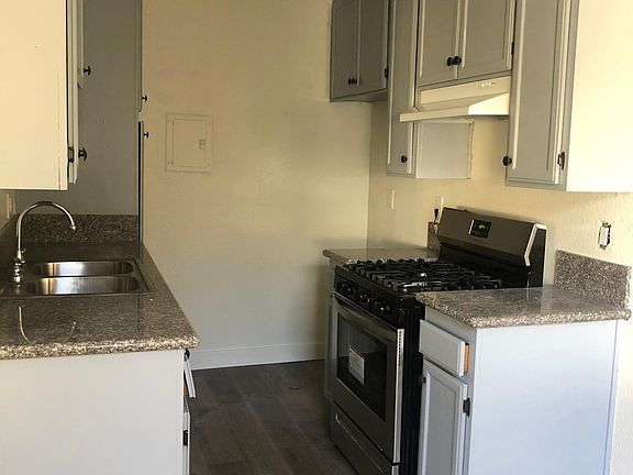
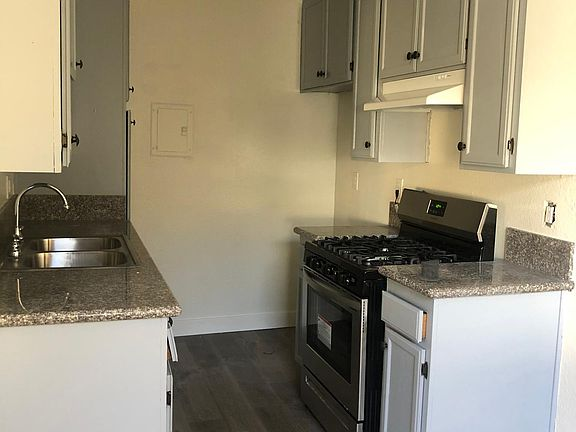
+ mug (425, 268)
